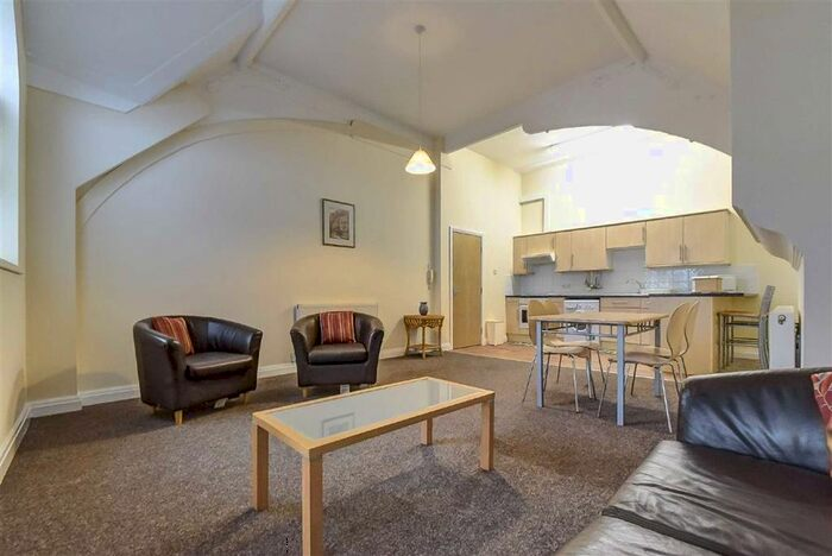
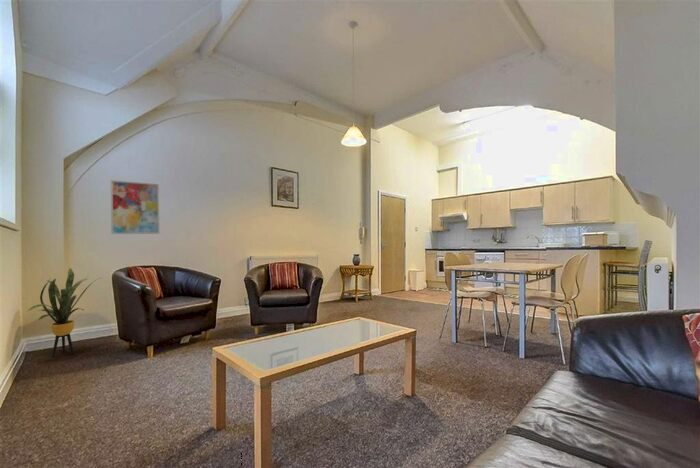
+ wall art (136, 208)
+ house plant (68, 311)
